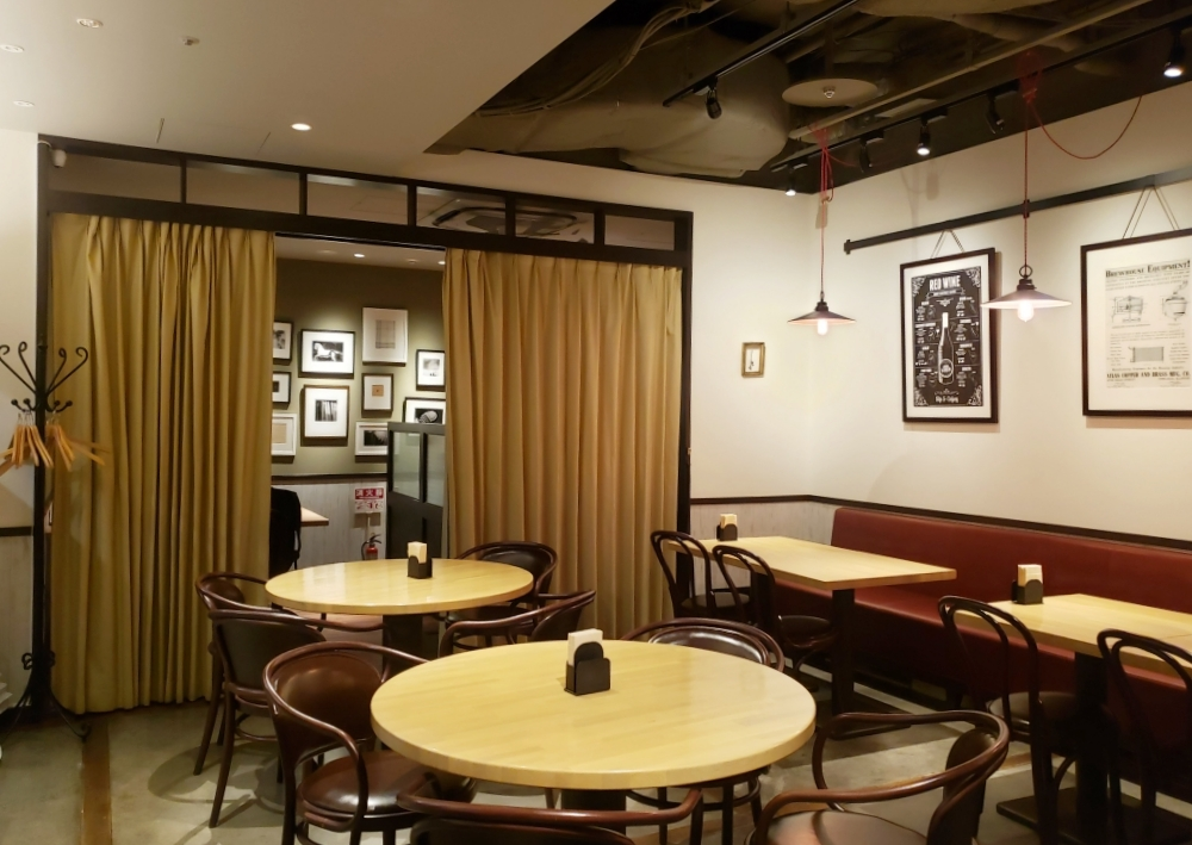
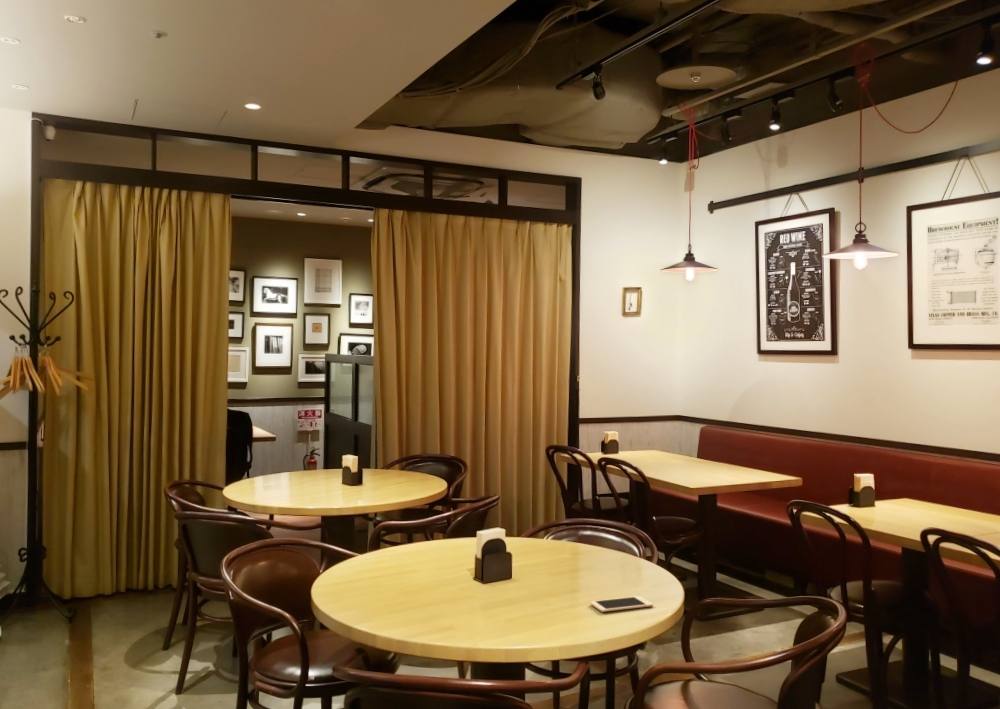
+ cell phone (621, 603)
